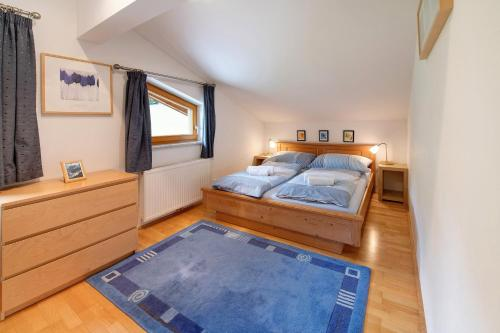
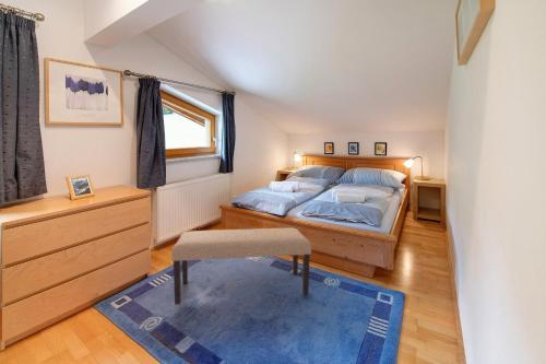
+ bench (242, 257)
